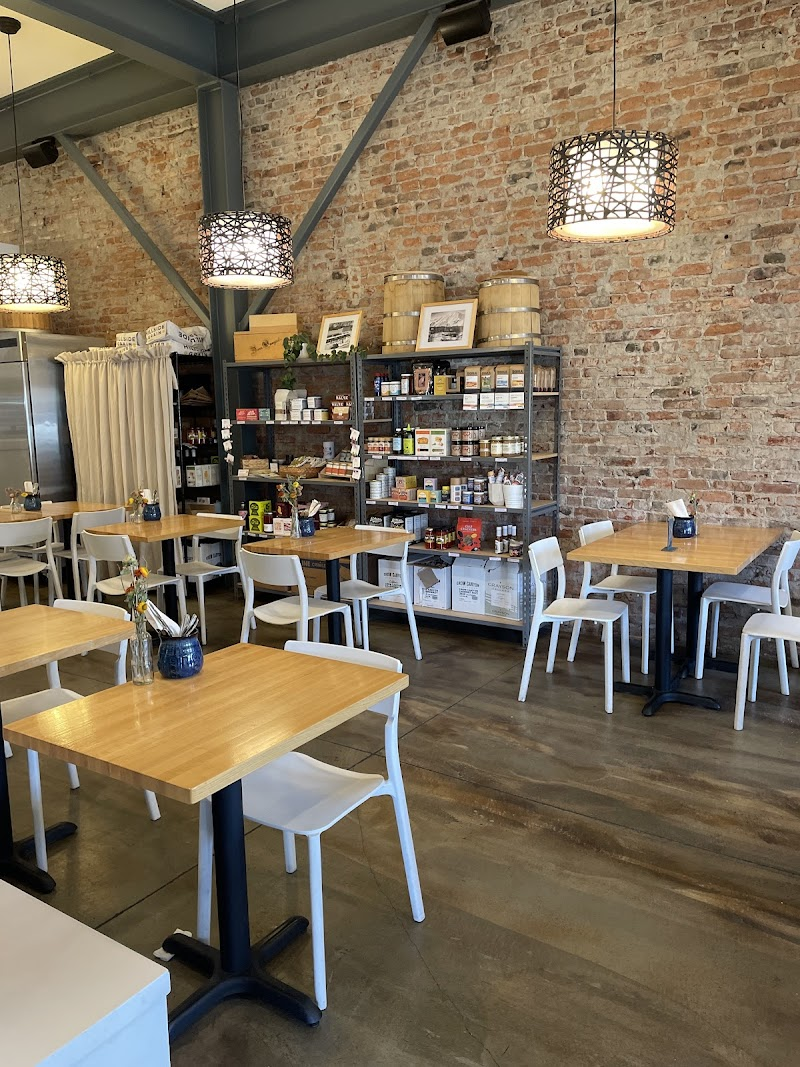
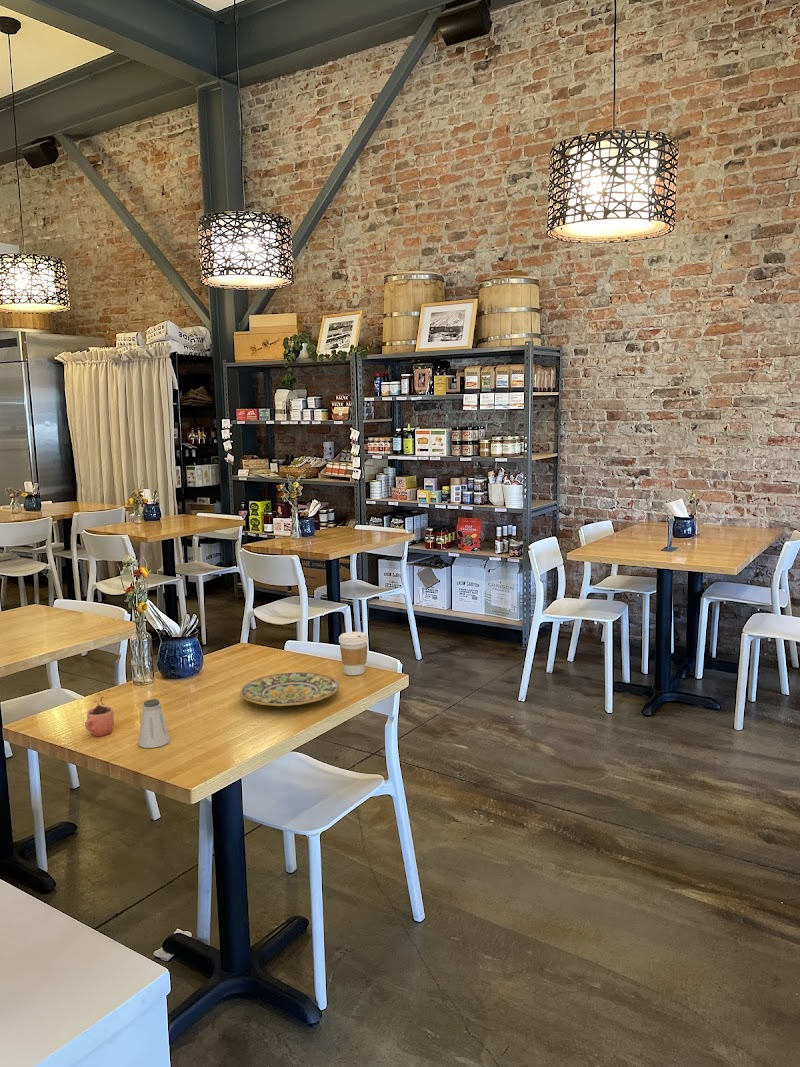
+ cocoa (96, 712)
+ plate (290, 692)
+ saltshaker (153, 721)
+ coffee cup (353, 652)
